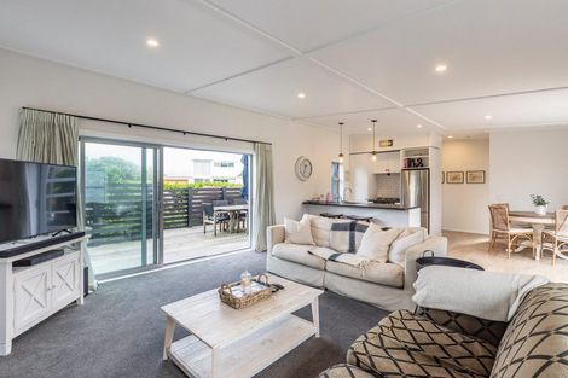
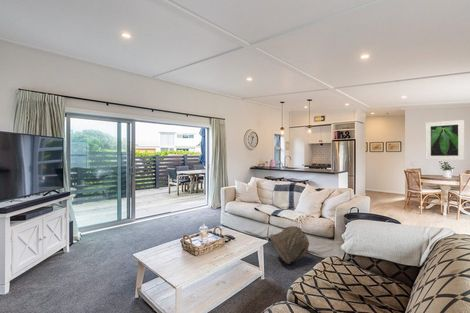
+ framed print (444, 140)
+ bag (285, 244)
